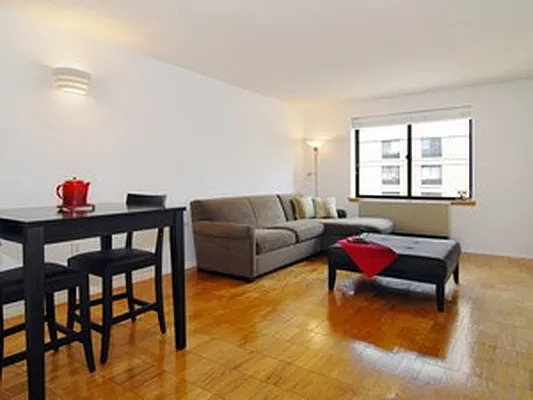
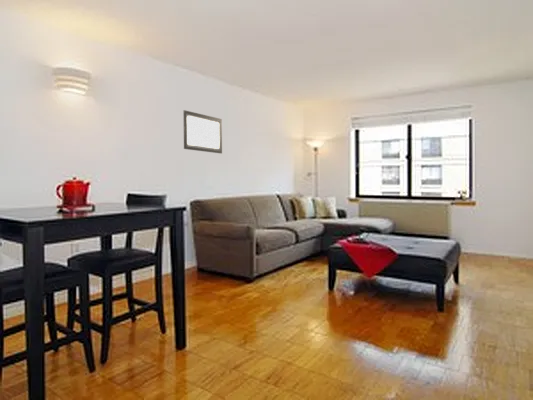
+ wall art (203, 133)
